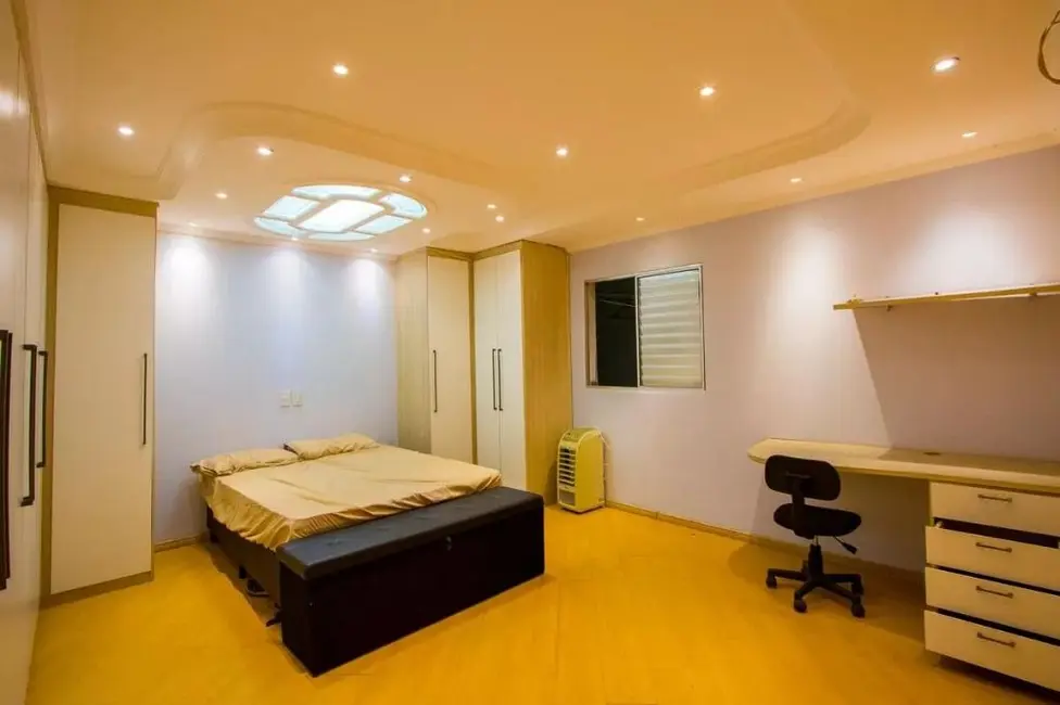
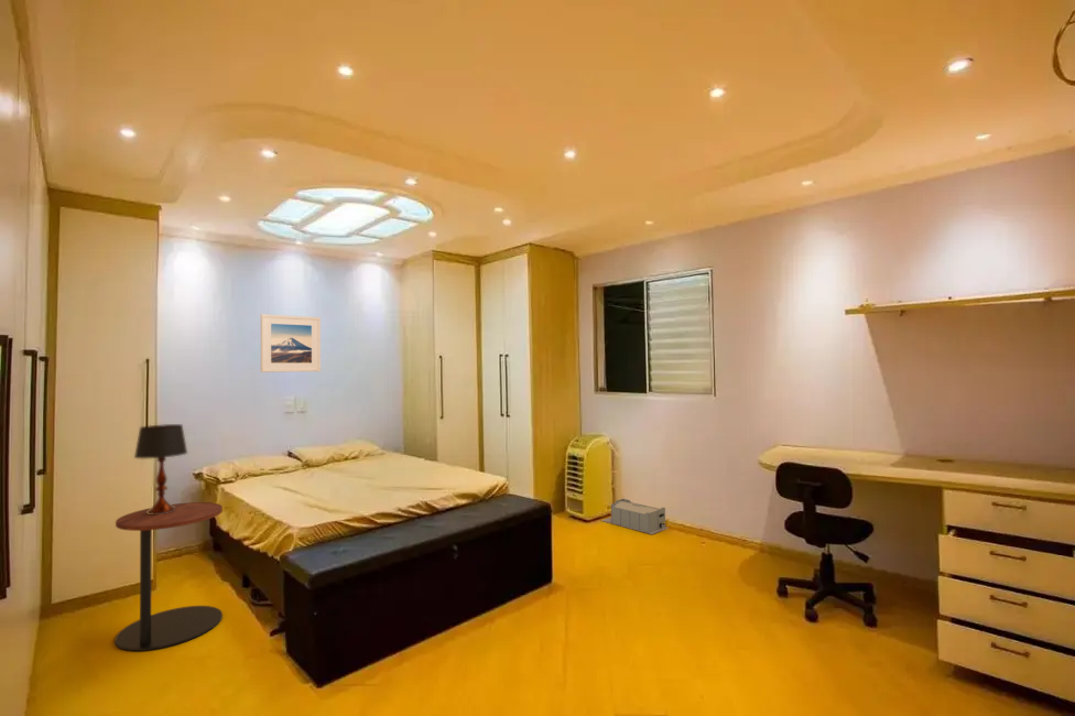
+ storage bin (633, 514)
+ table lamp (161, 467)
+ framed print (291, 344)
+ side table (150, 569)
